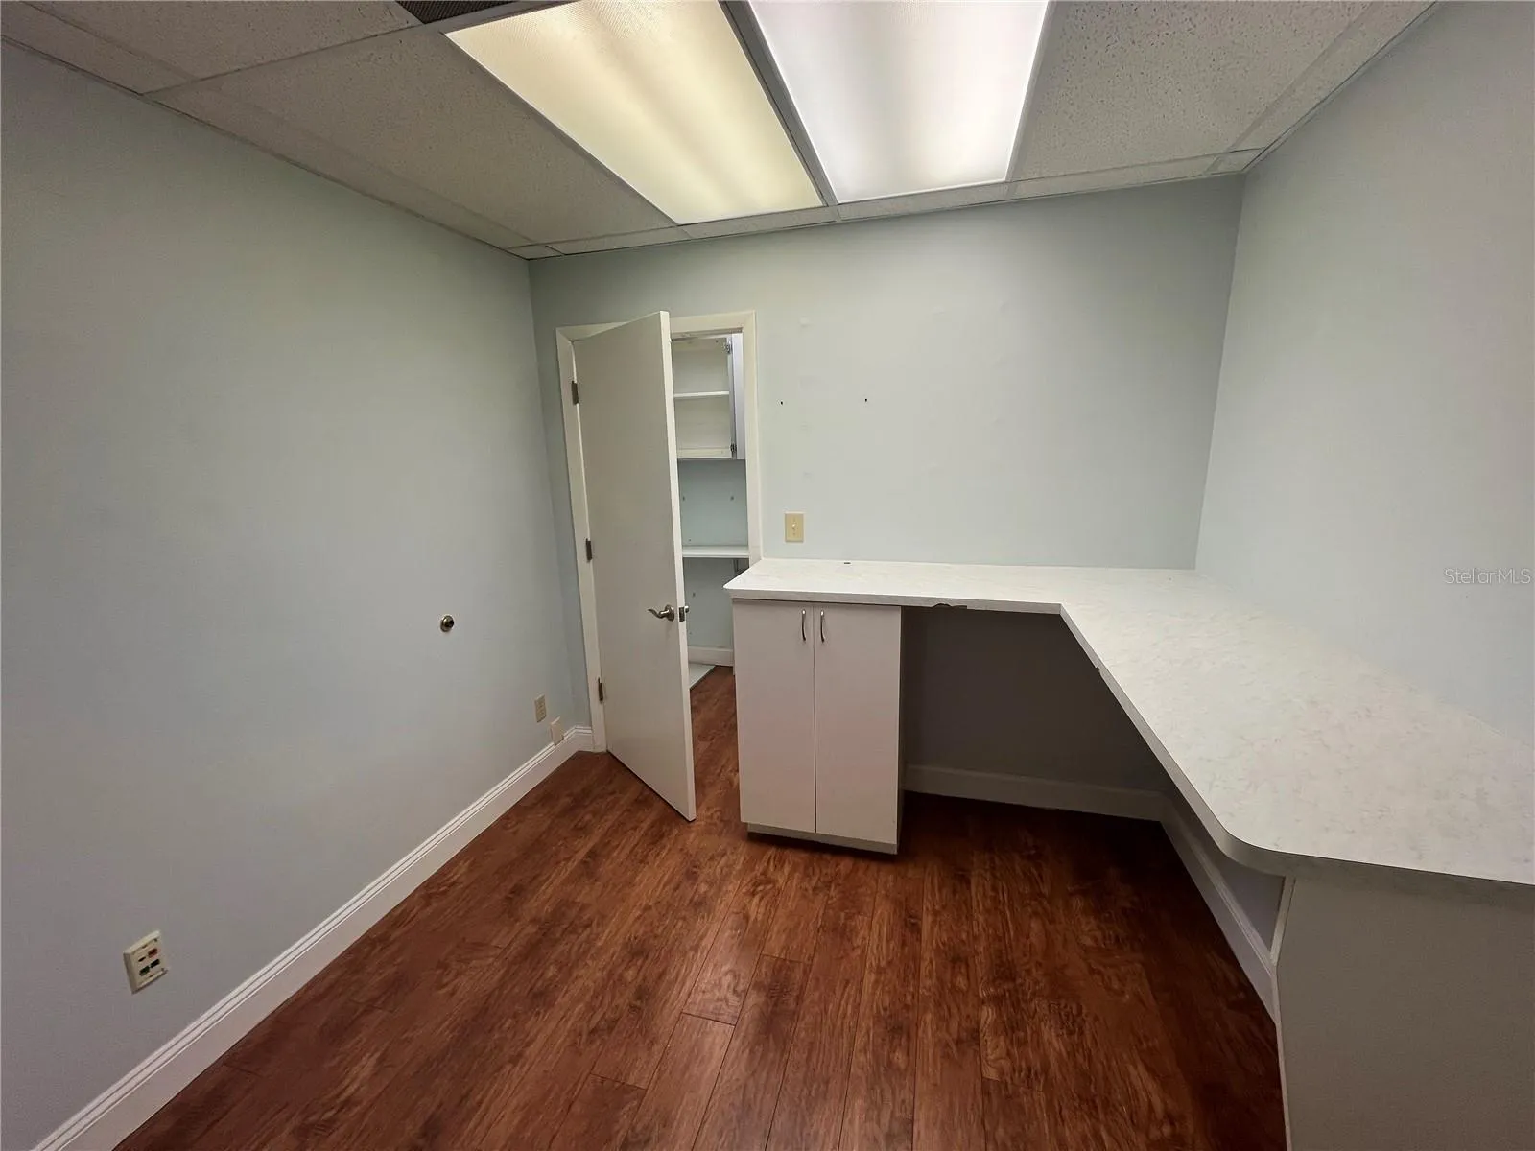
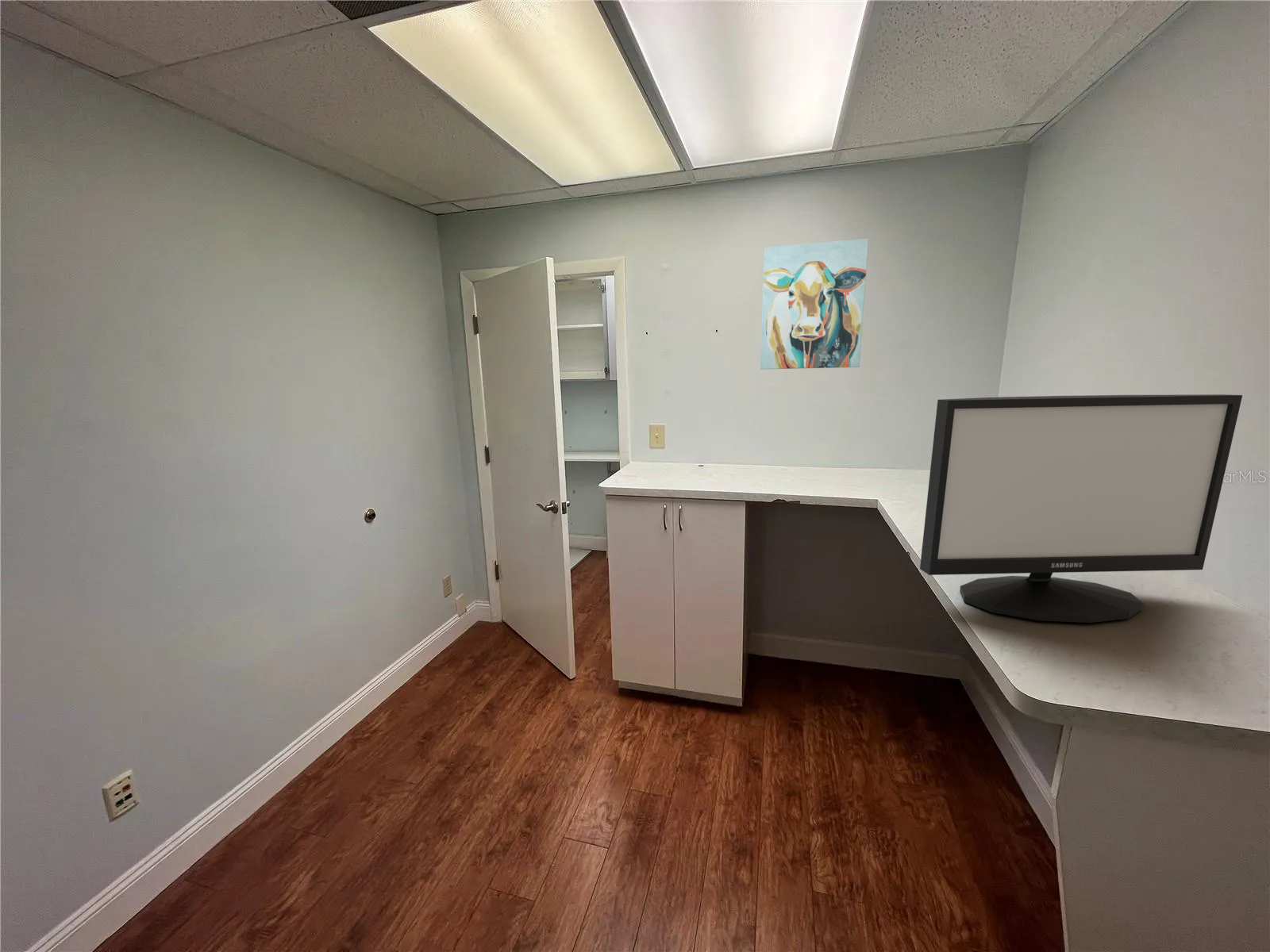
+ wall art (811, 307)
+ monitor (1062, 502)
